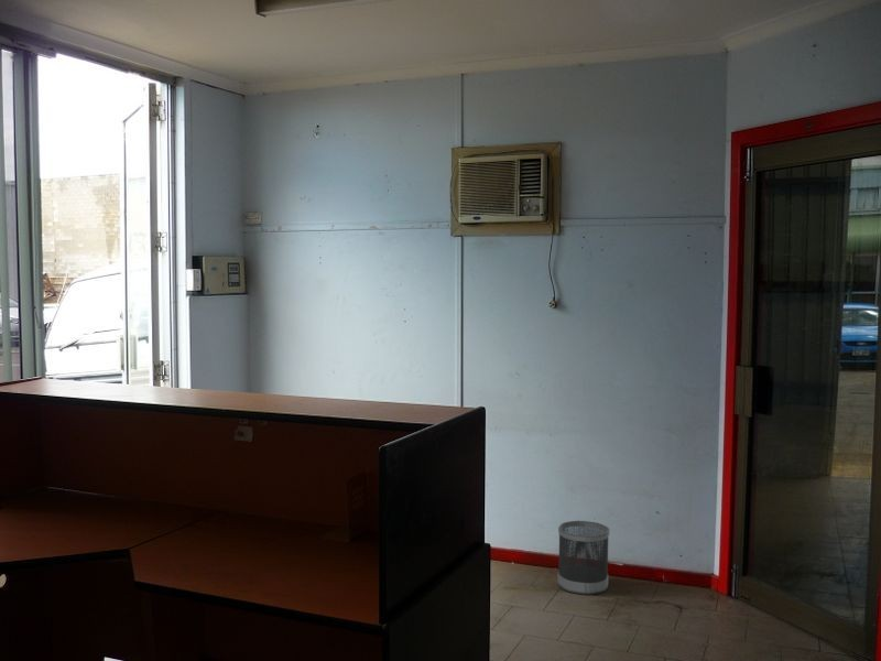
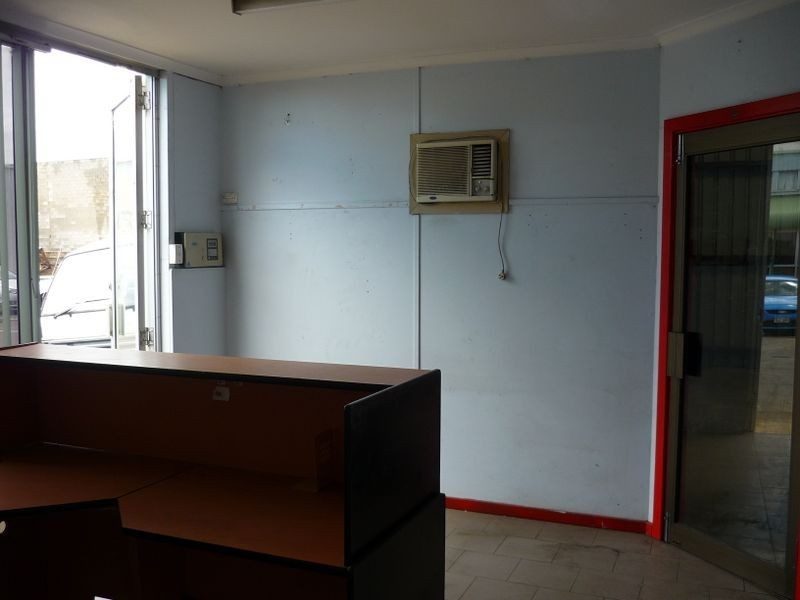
- wastebasket (583, 555)
